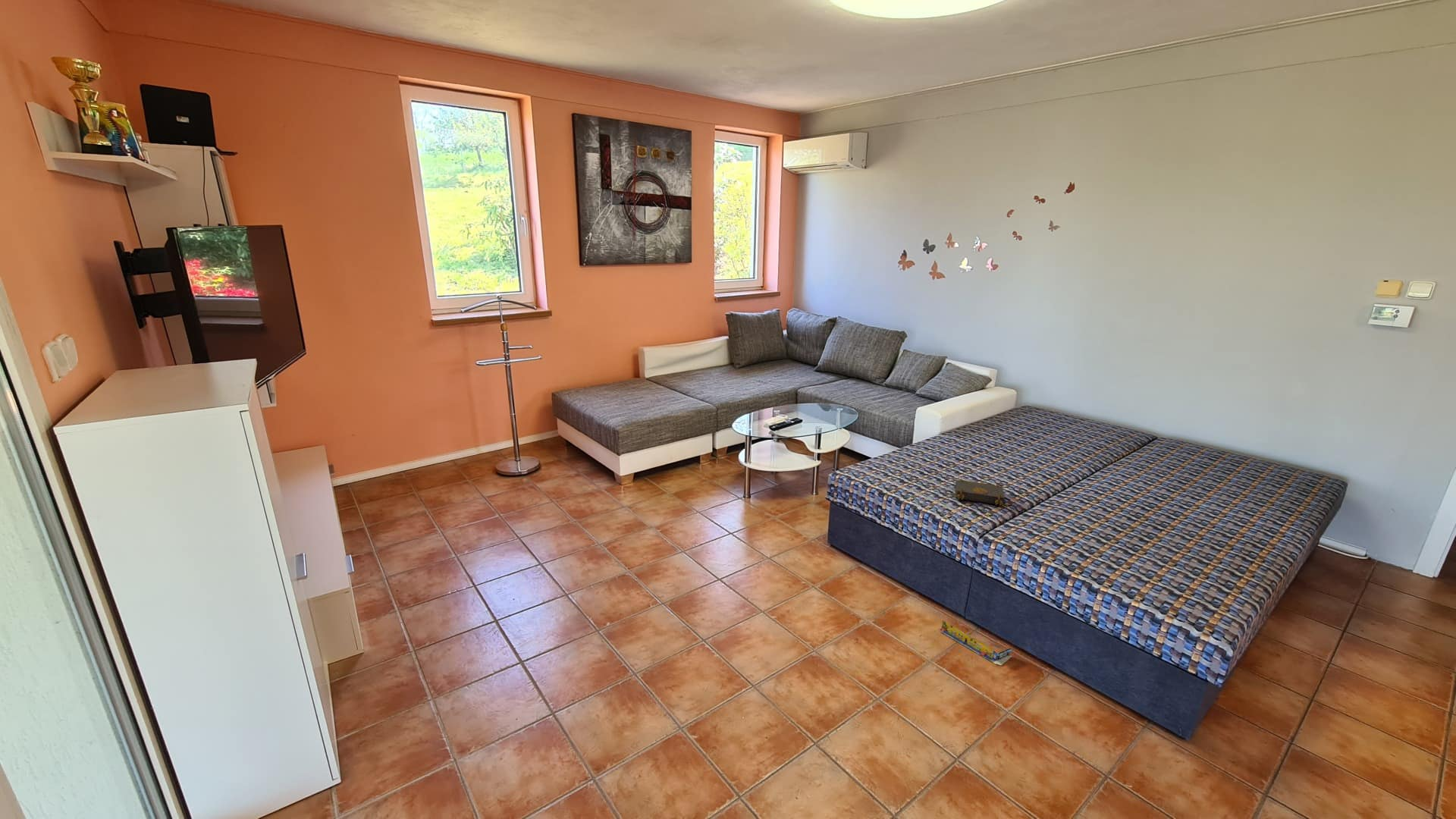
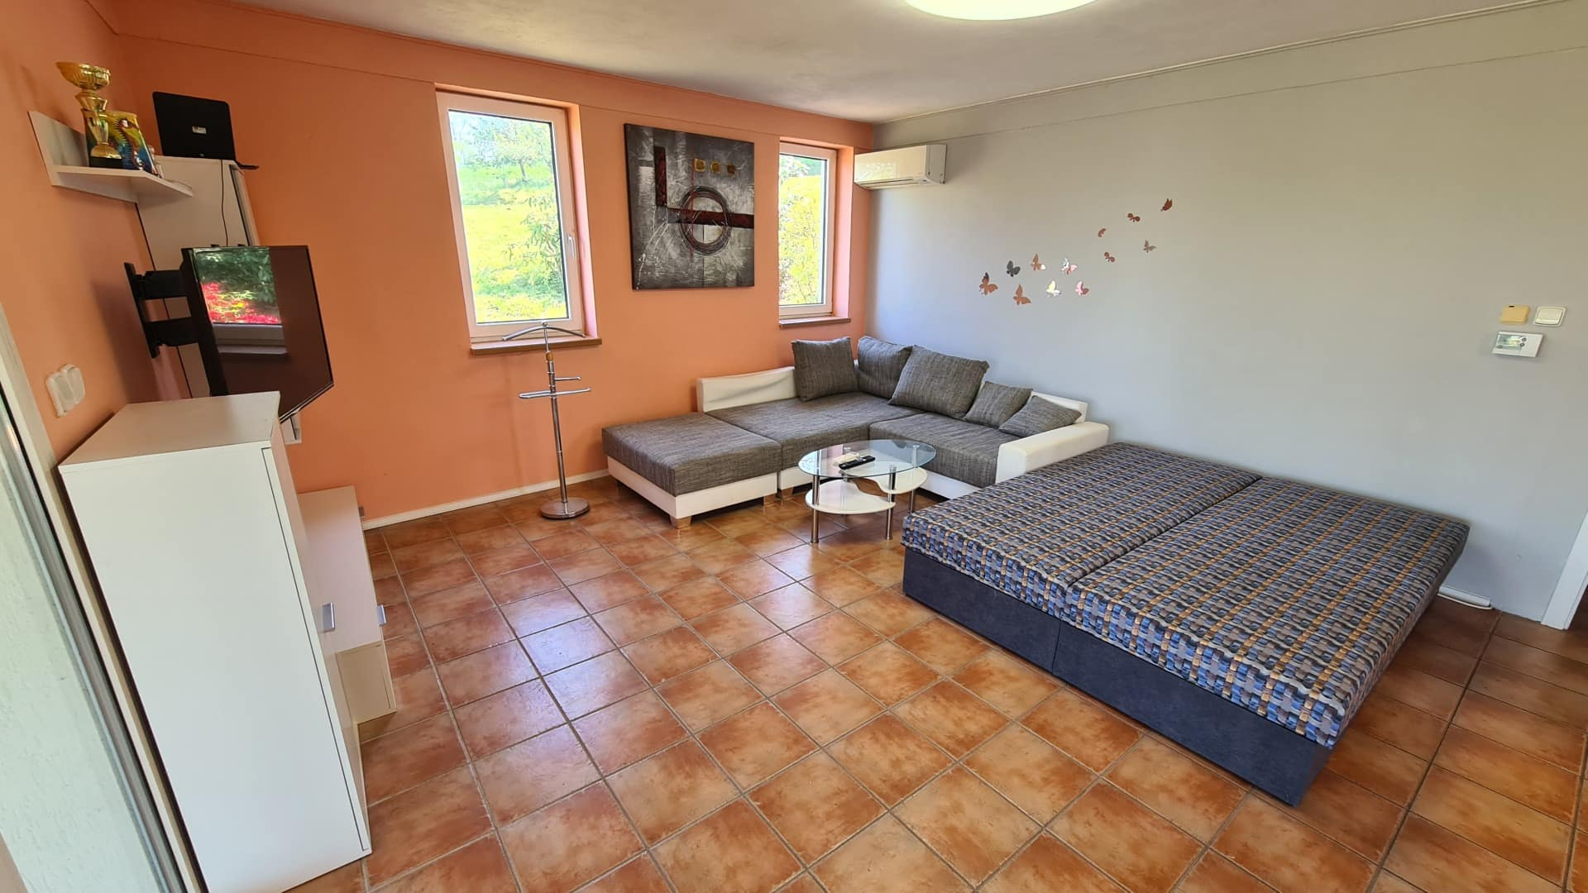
- book (979, 491)
- architectural model (974, 639)
